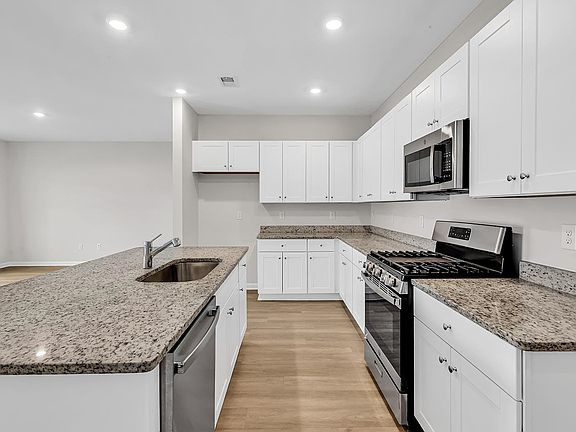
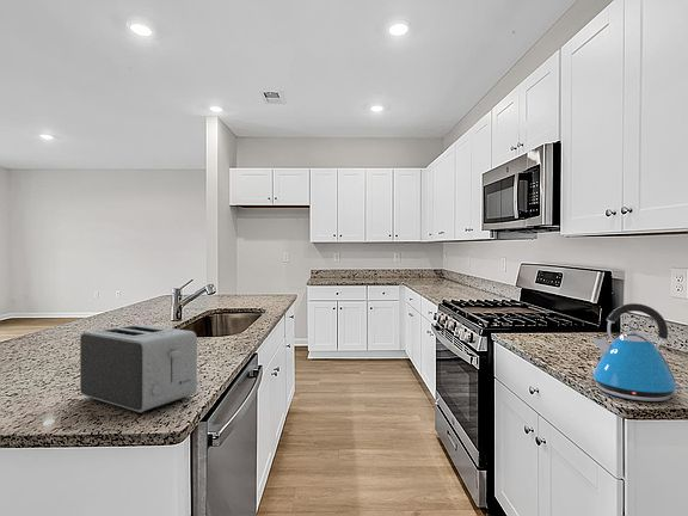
+ kettle (635, 348)
+ toaster (141, 364)
